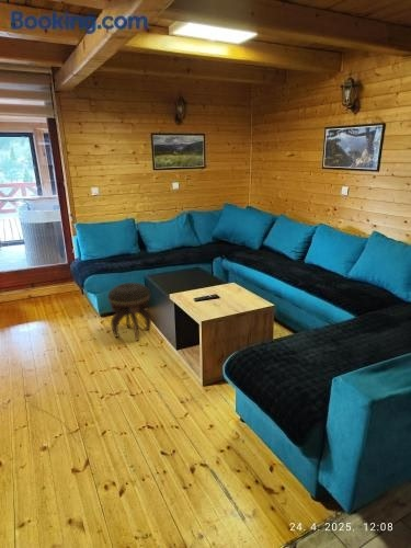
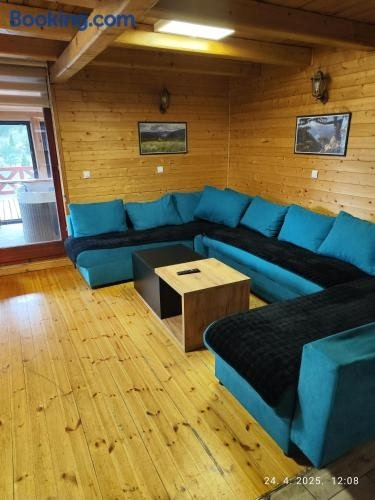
- footstool (130, 310)
